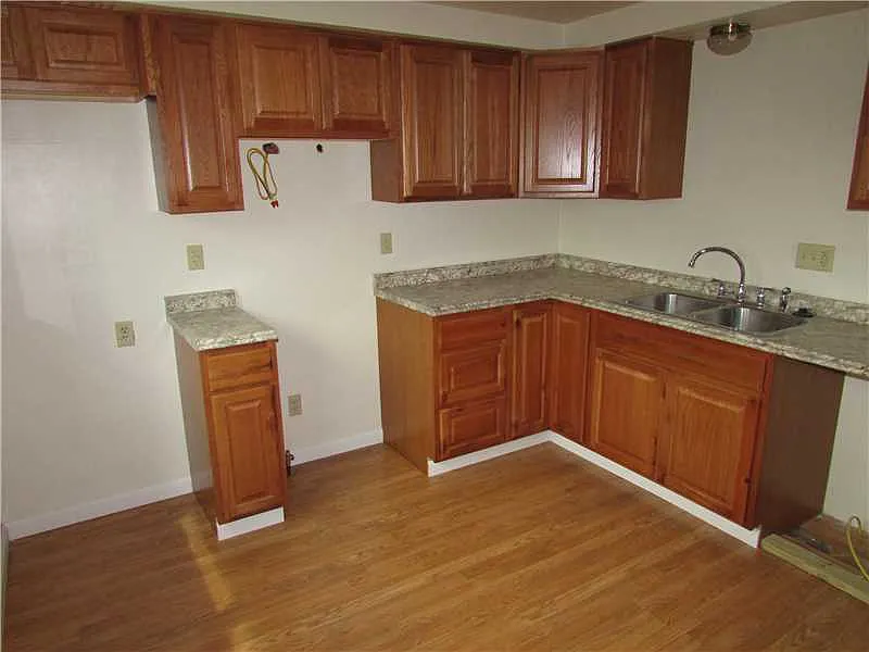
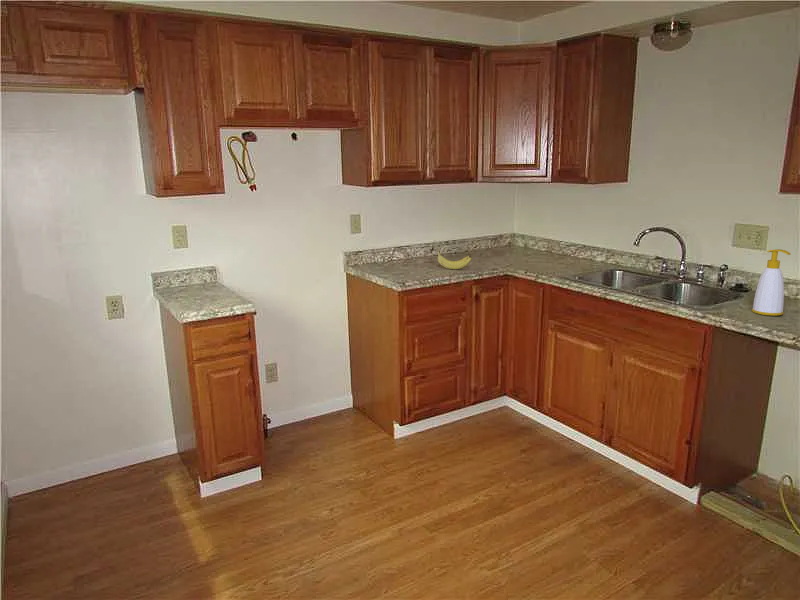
+ soap bottle (771, 281)
+ fruit (453, 261)
